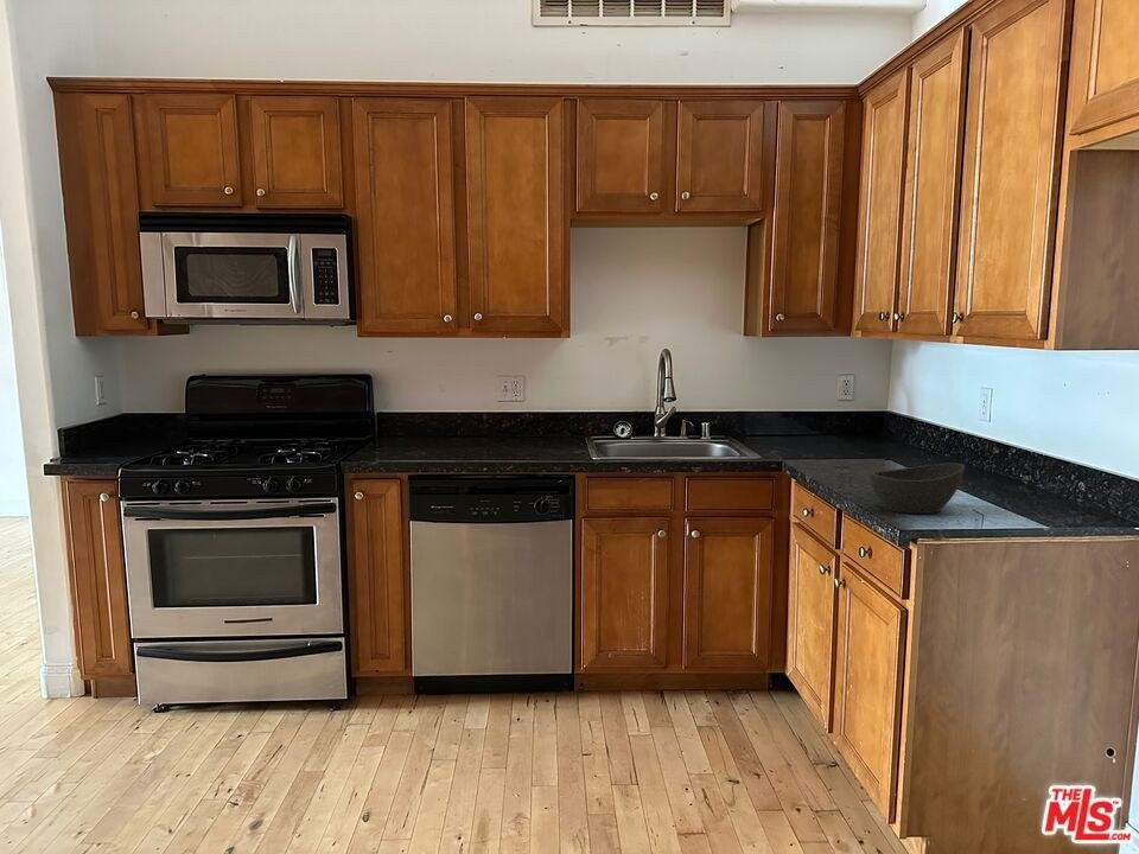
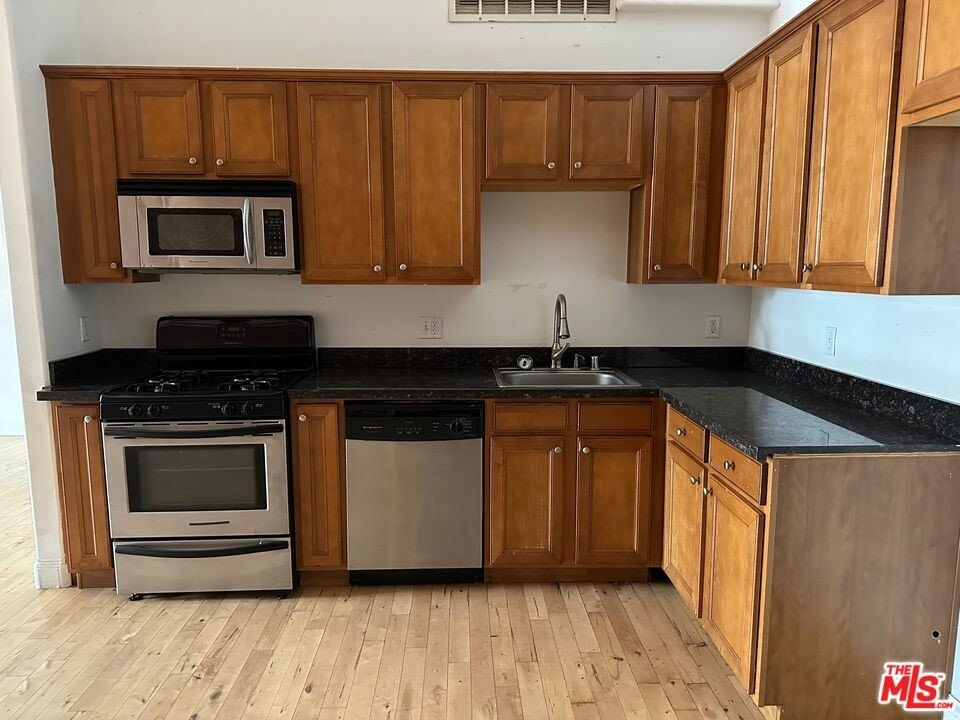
- bowl (915, 486)
